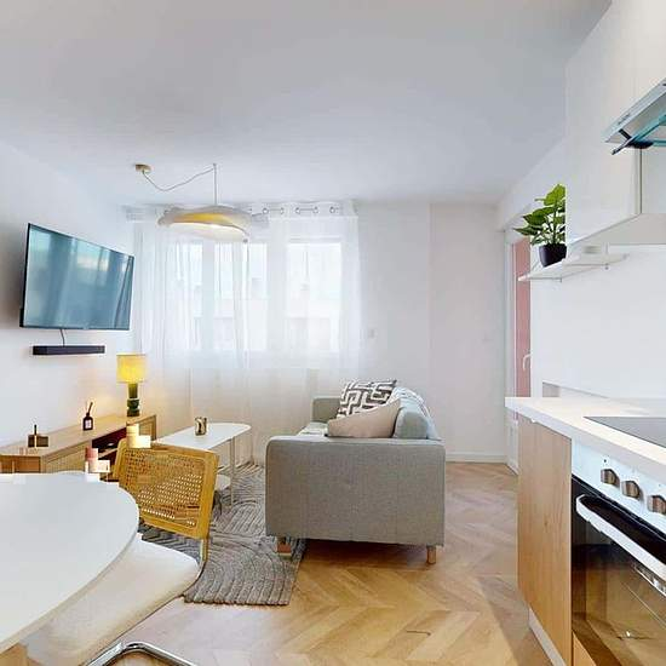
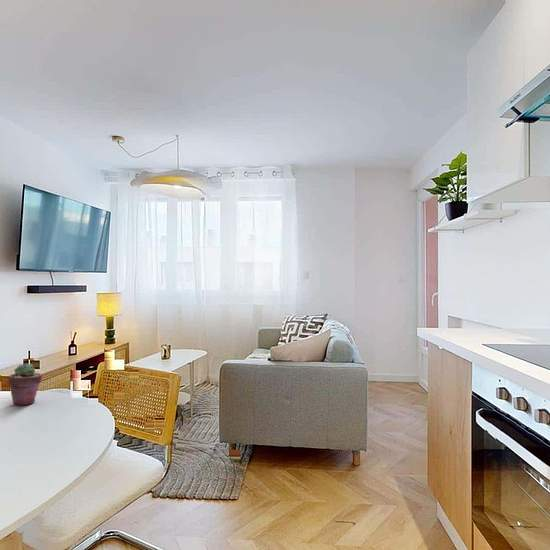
+ potted succulent (24, 383)
